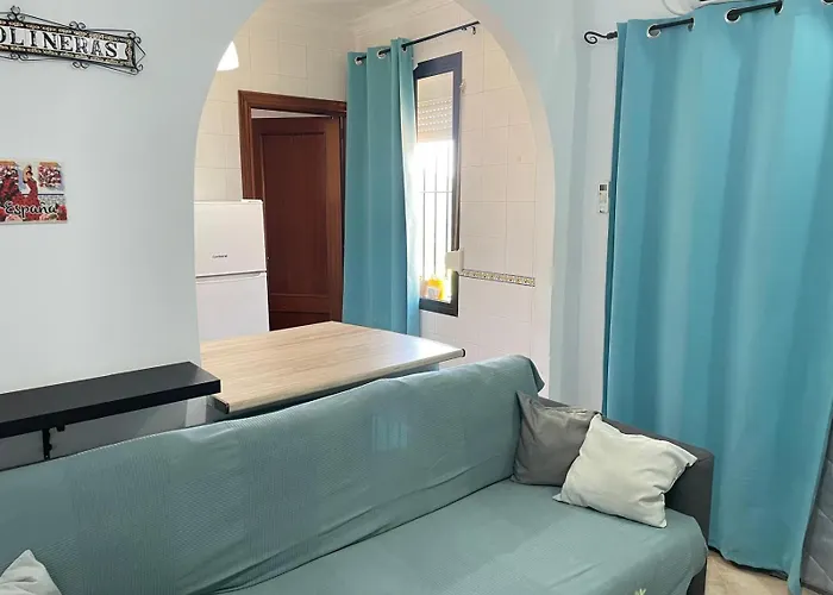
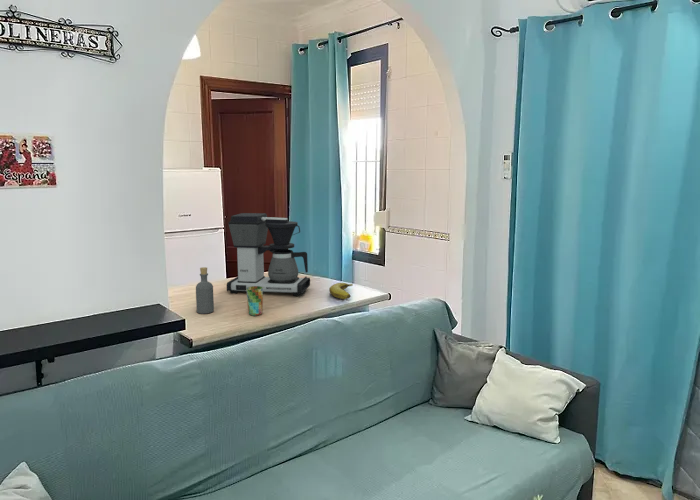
+ coffee maker (270, 251)
+ bottle (204, 289)
+ cup (255, 301)
+ banana (343, 289)
